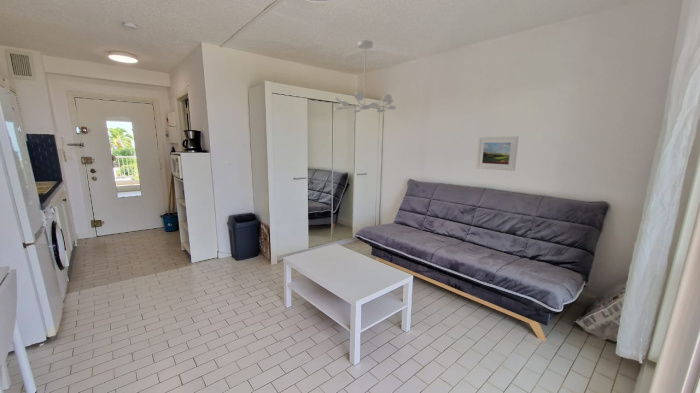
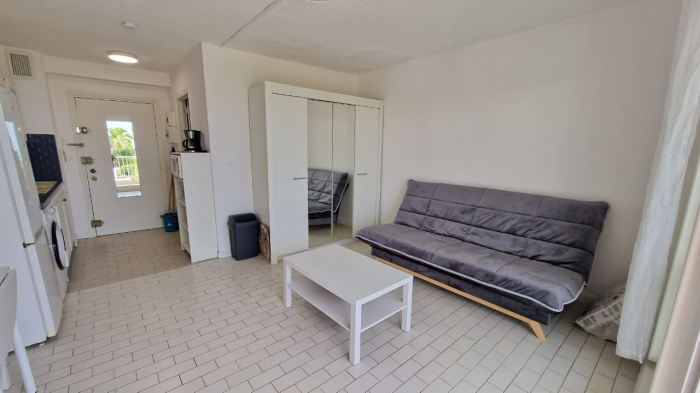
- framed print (496, 153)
- ceiling light (364, 76)
